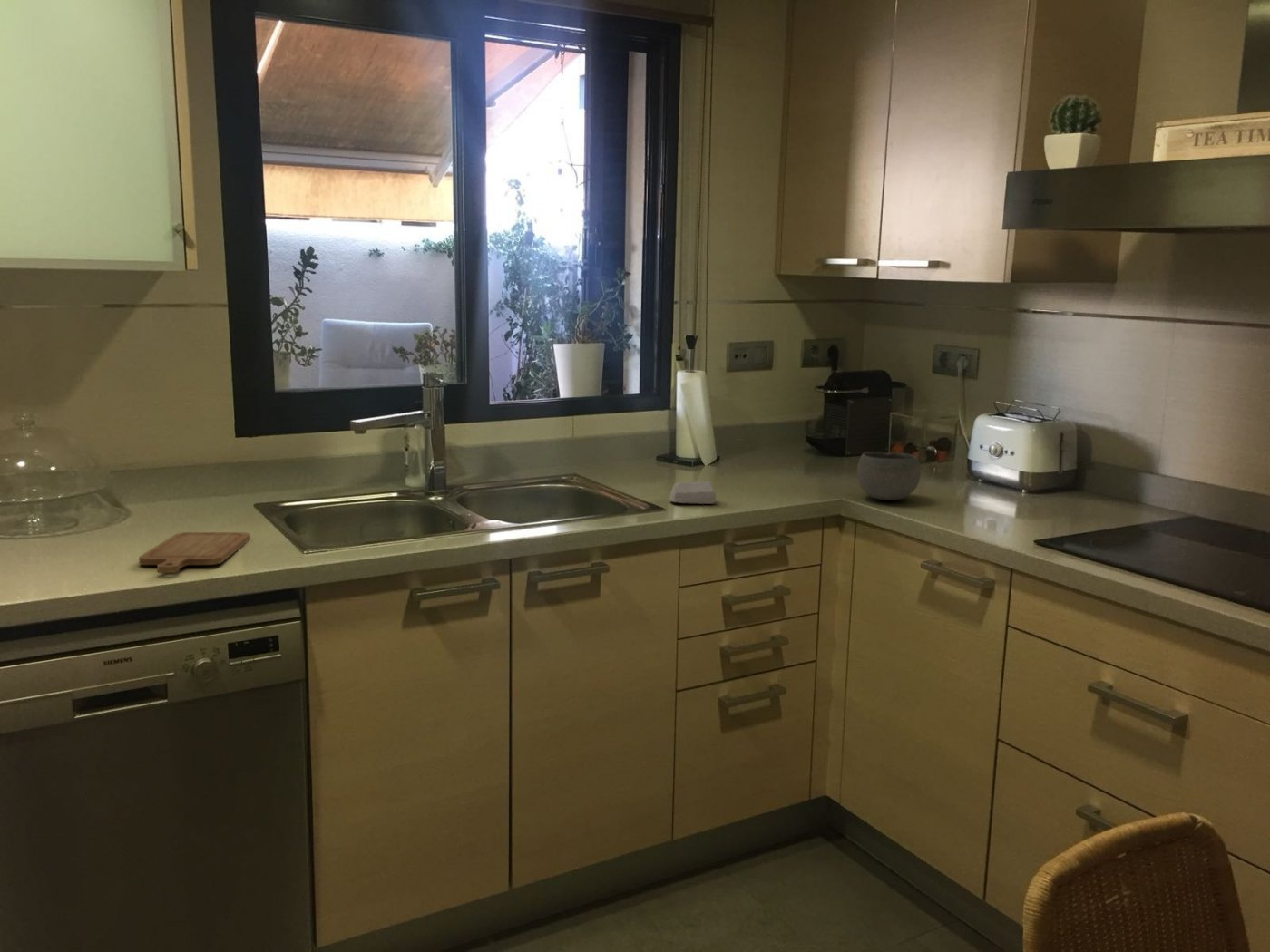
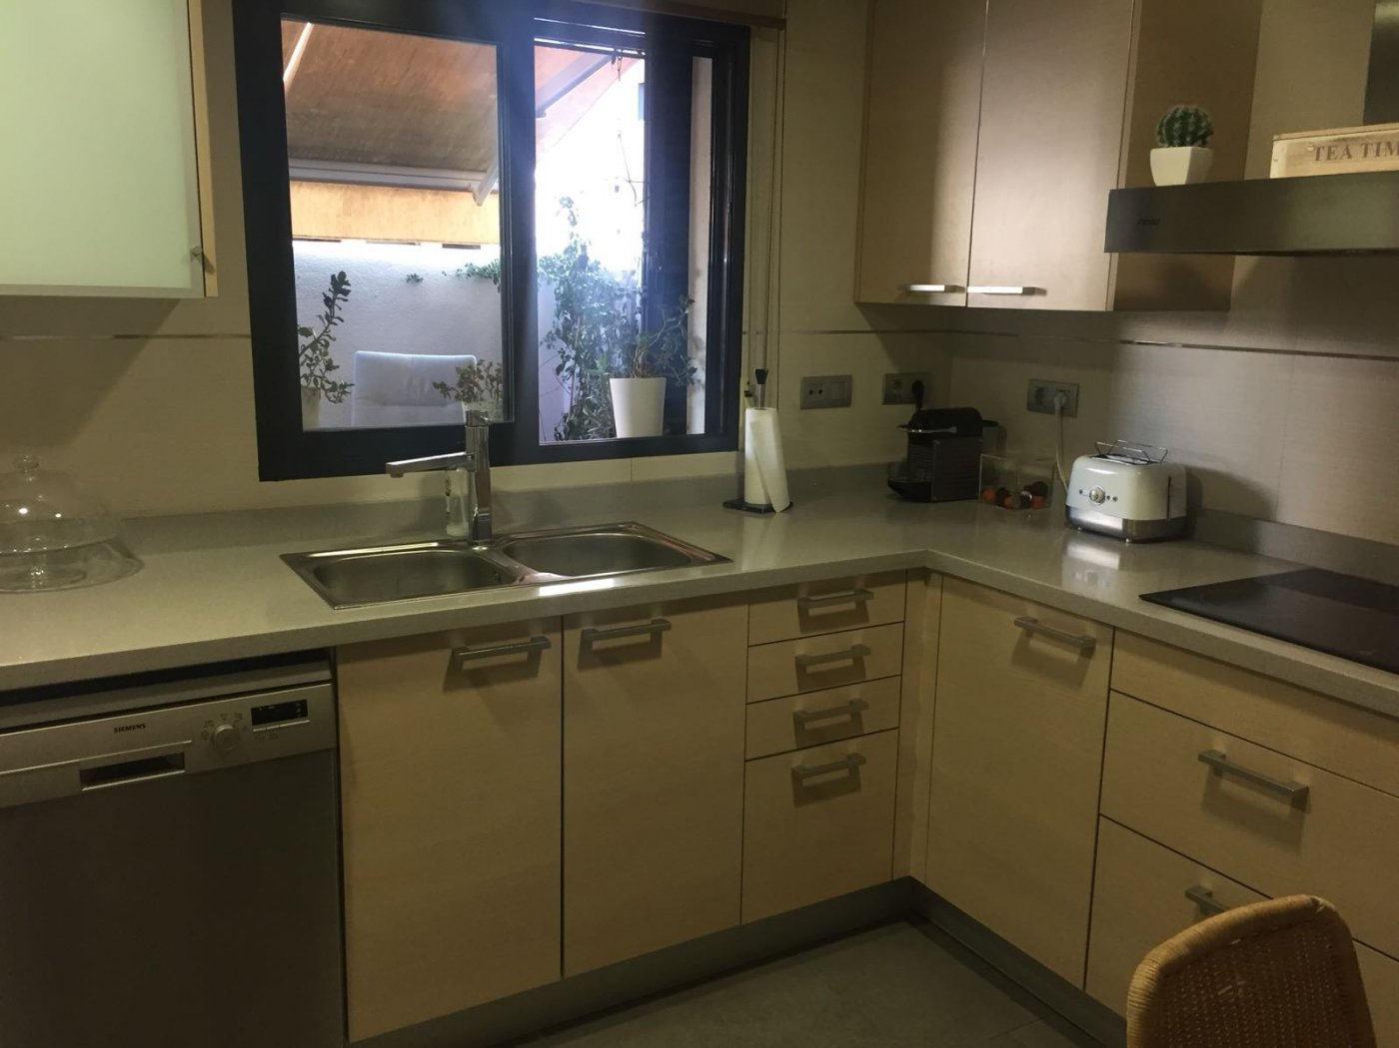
- soap bar (691, 491)
- bowl (888, 477)
- chopping board (192, 551)
